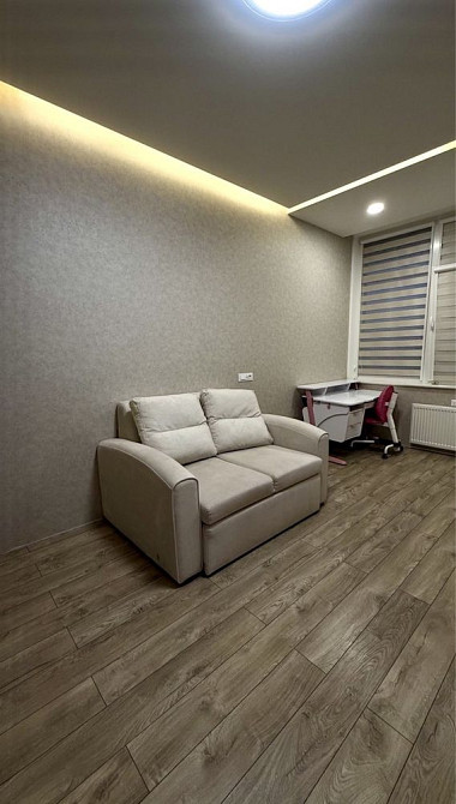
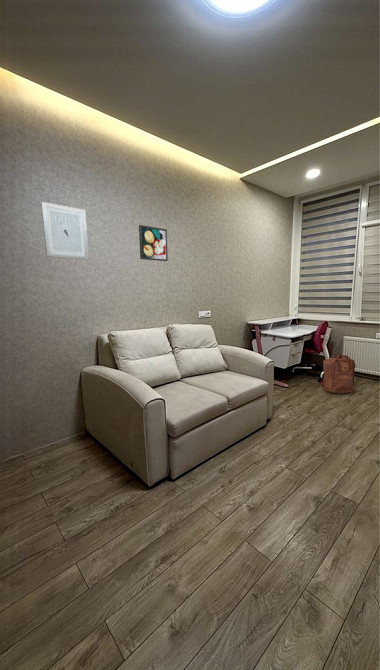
+ wall art (66, 232)
+ backpack (337, 372)
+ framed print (153, 243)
